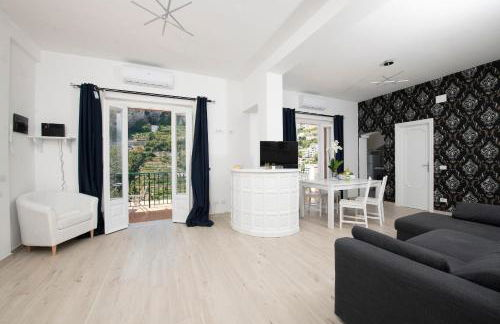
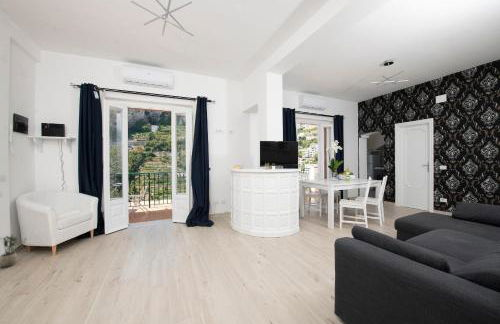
+ potted plant (11, 248)
